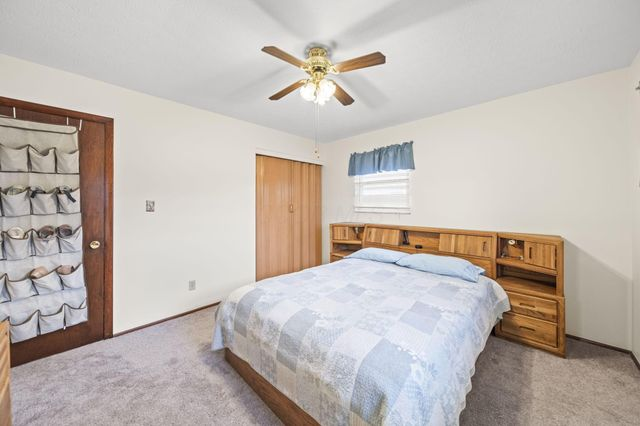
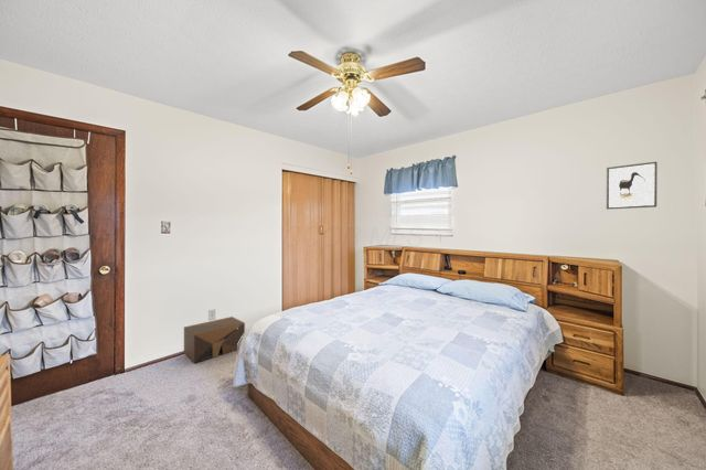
+ cardboard box (214, 337)
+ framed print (630, 186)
